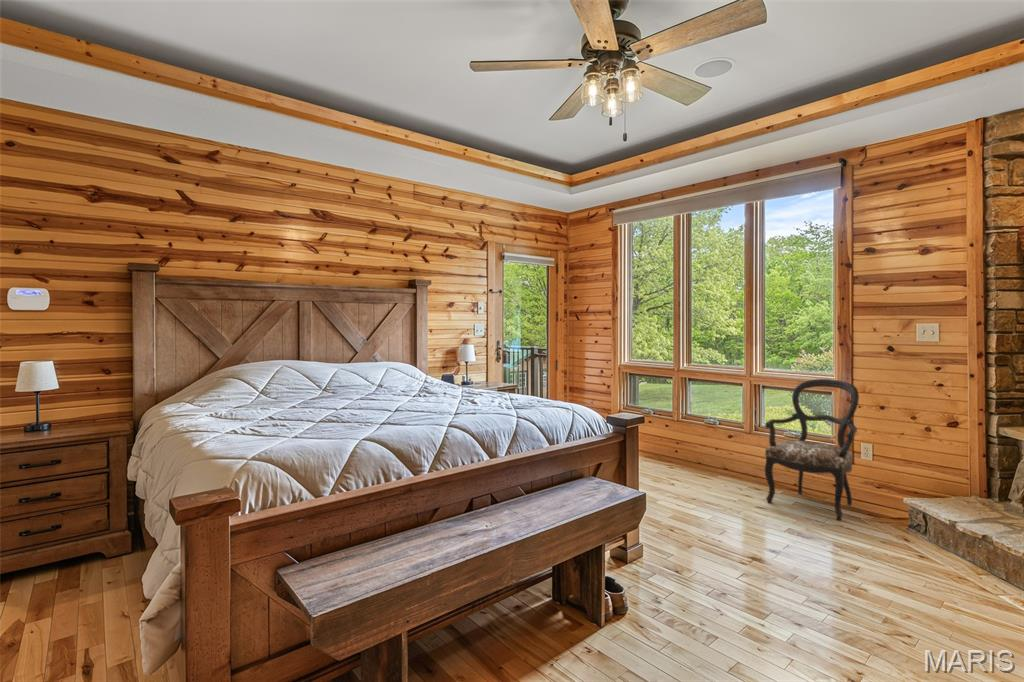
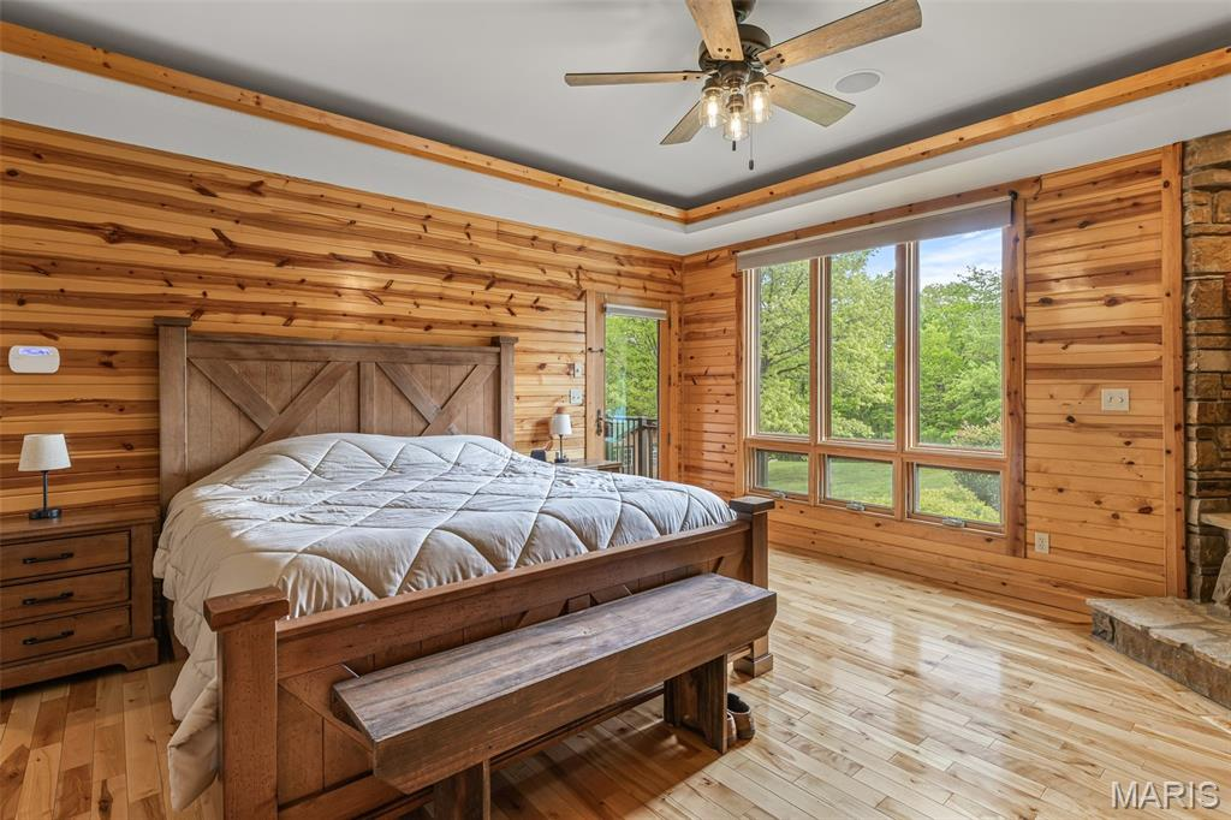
- armchair (815, 442)
